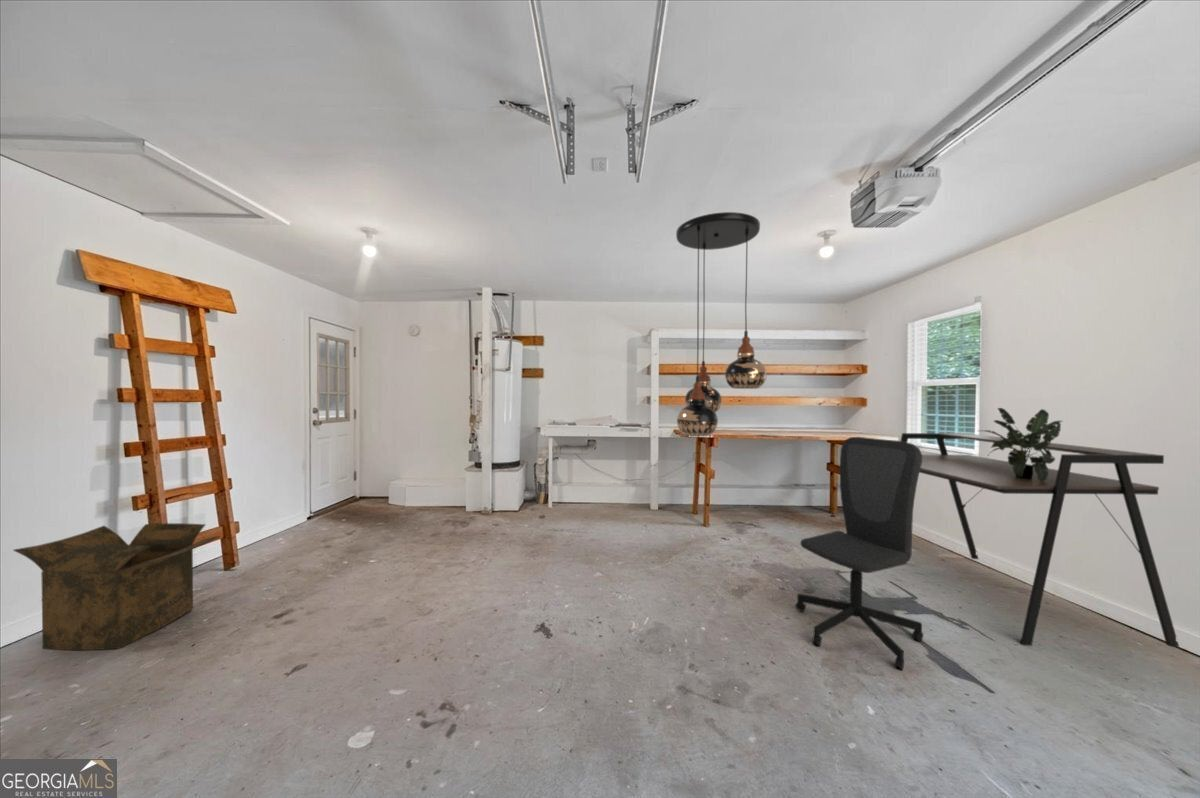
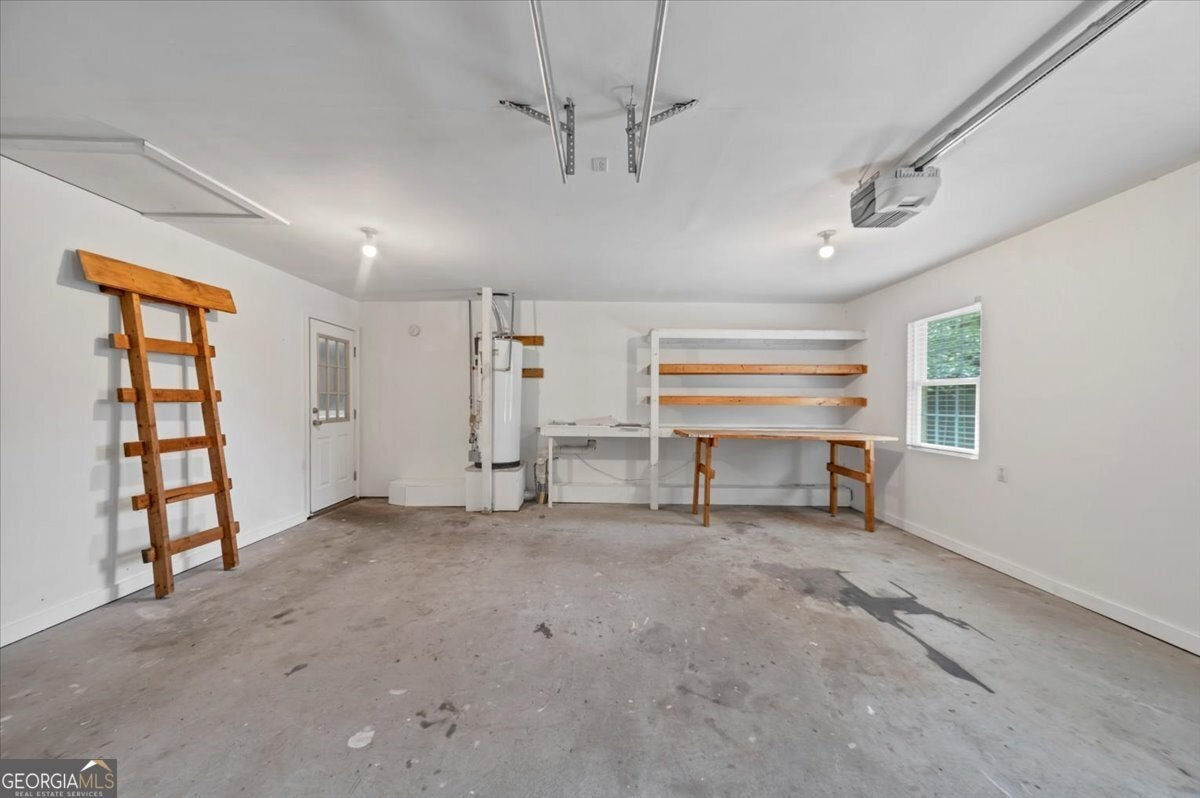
- office chair (853, 537)
- desk (968, 524)
- cardboard box (134, 578)
- light fixture (703, 331)
- potted plant (1019, 442)
